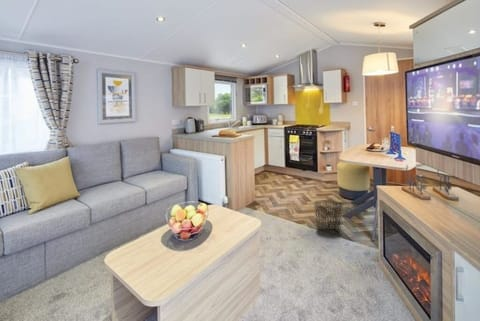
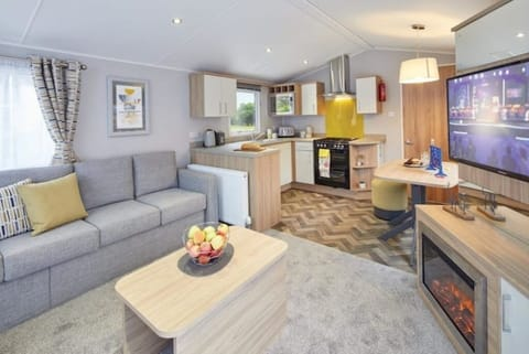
- waste bin (329, 218)
